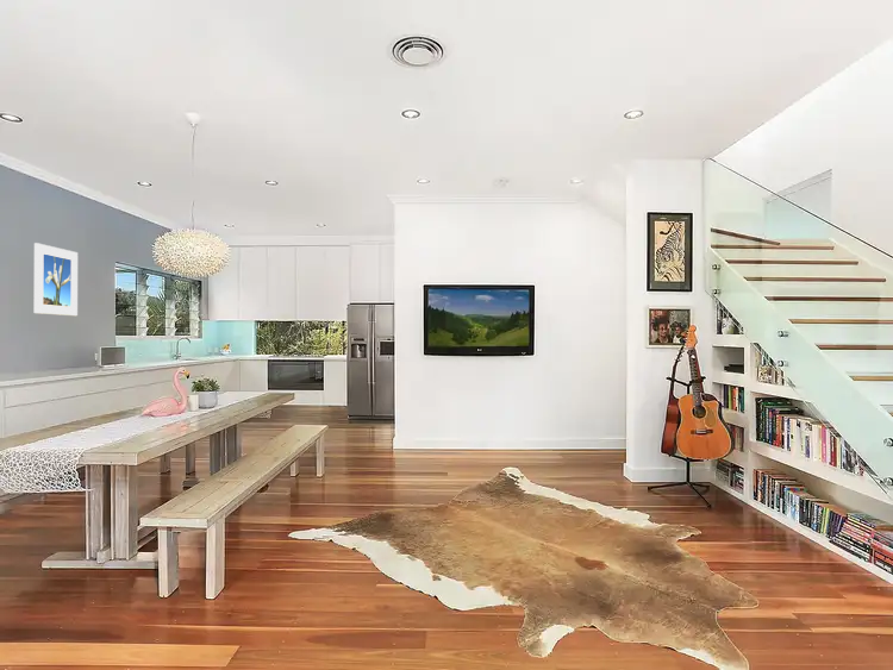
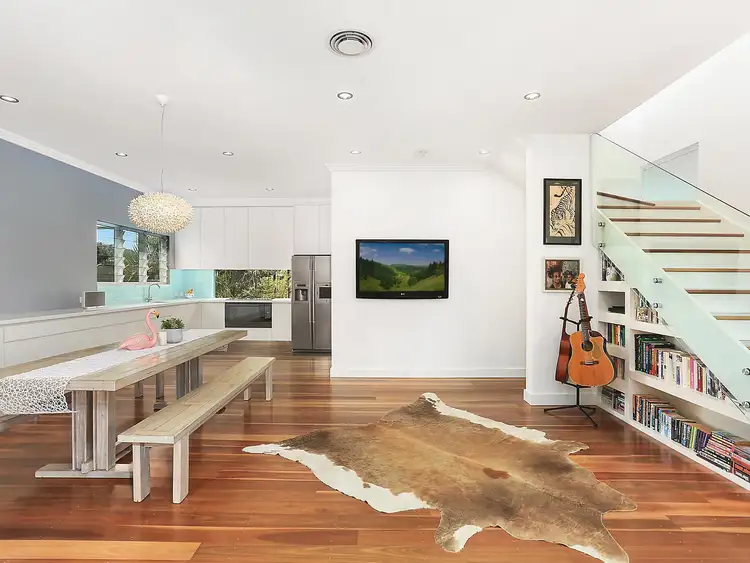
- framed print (56, 281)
